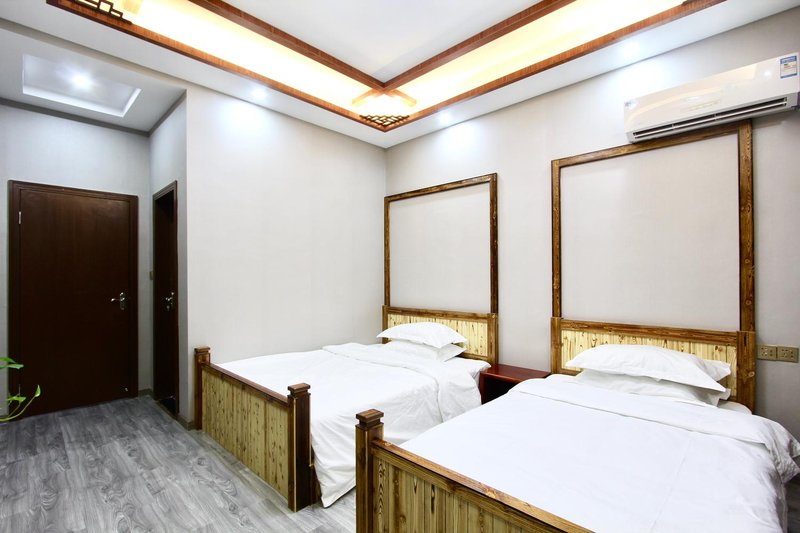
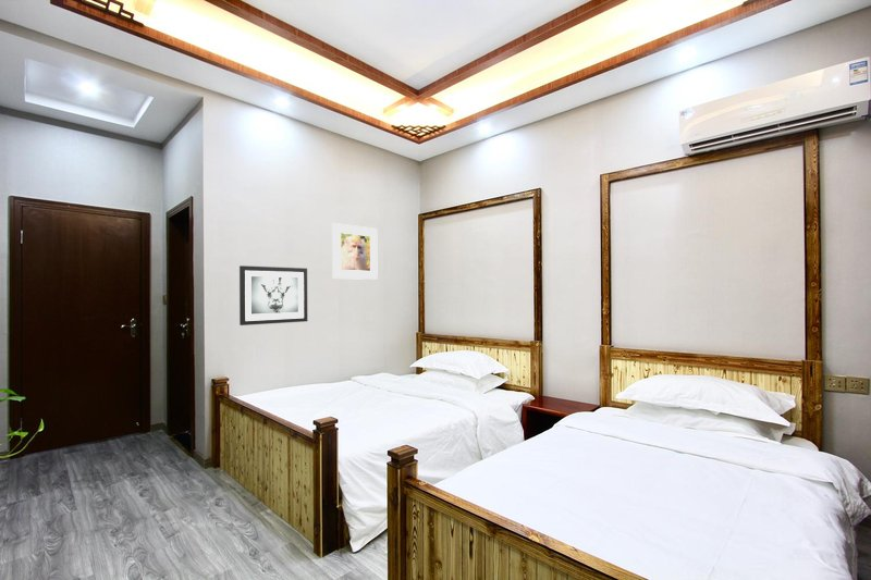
+ wall art (274, 295)
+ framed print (355, 252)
